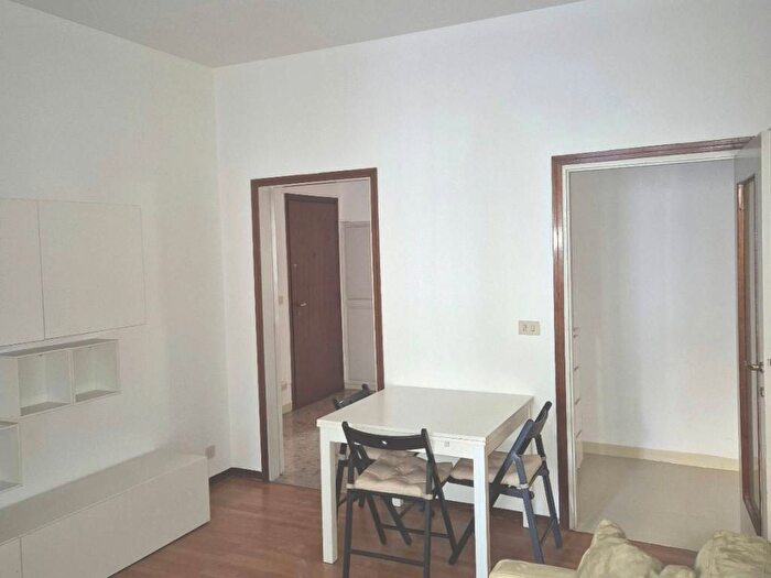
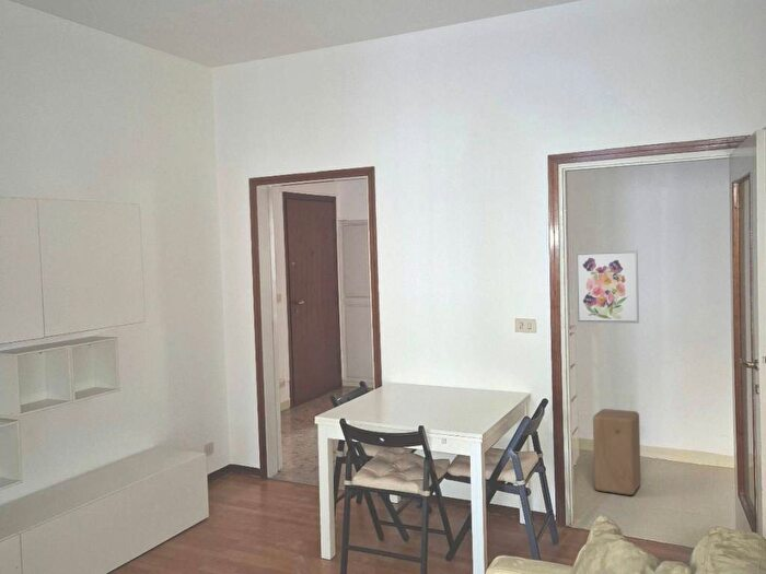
+ wall art (606, 286)
+ stool (616, 450)
